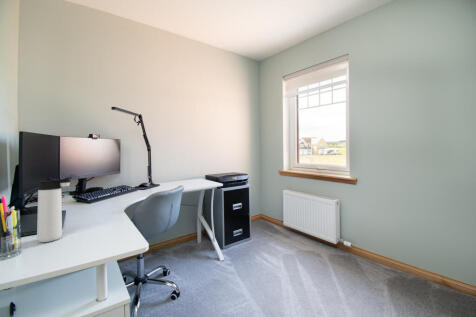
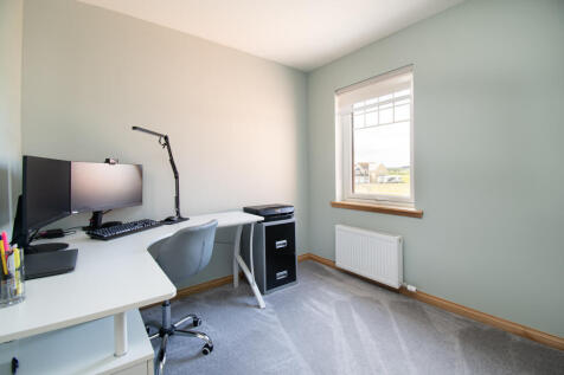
- thermos bottle (55, 207)
